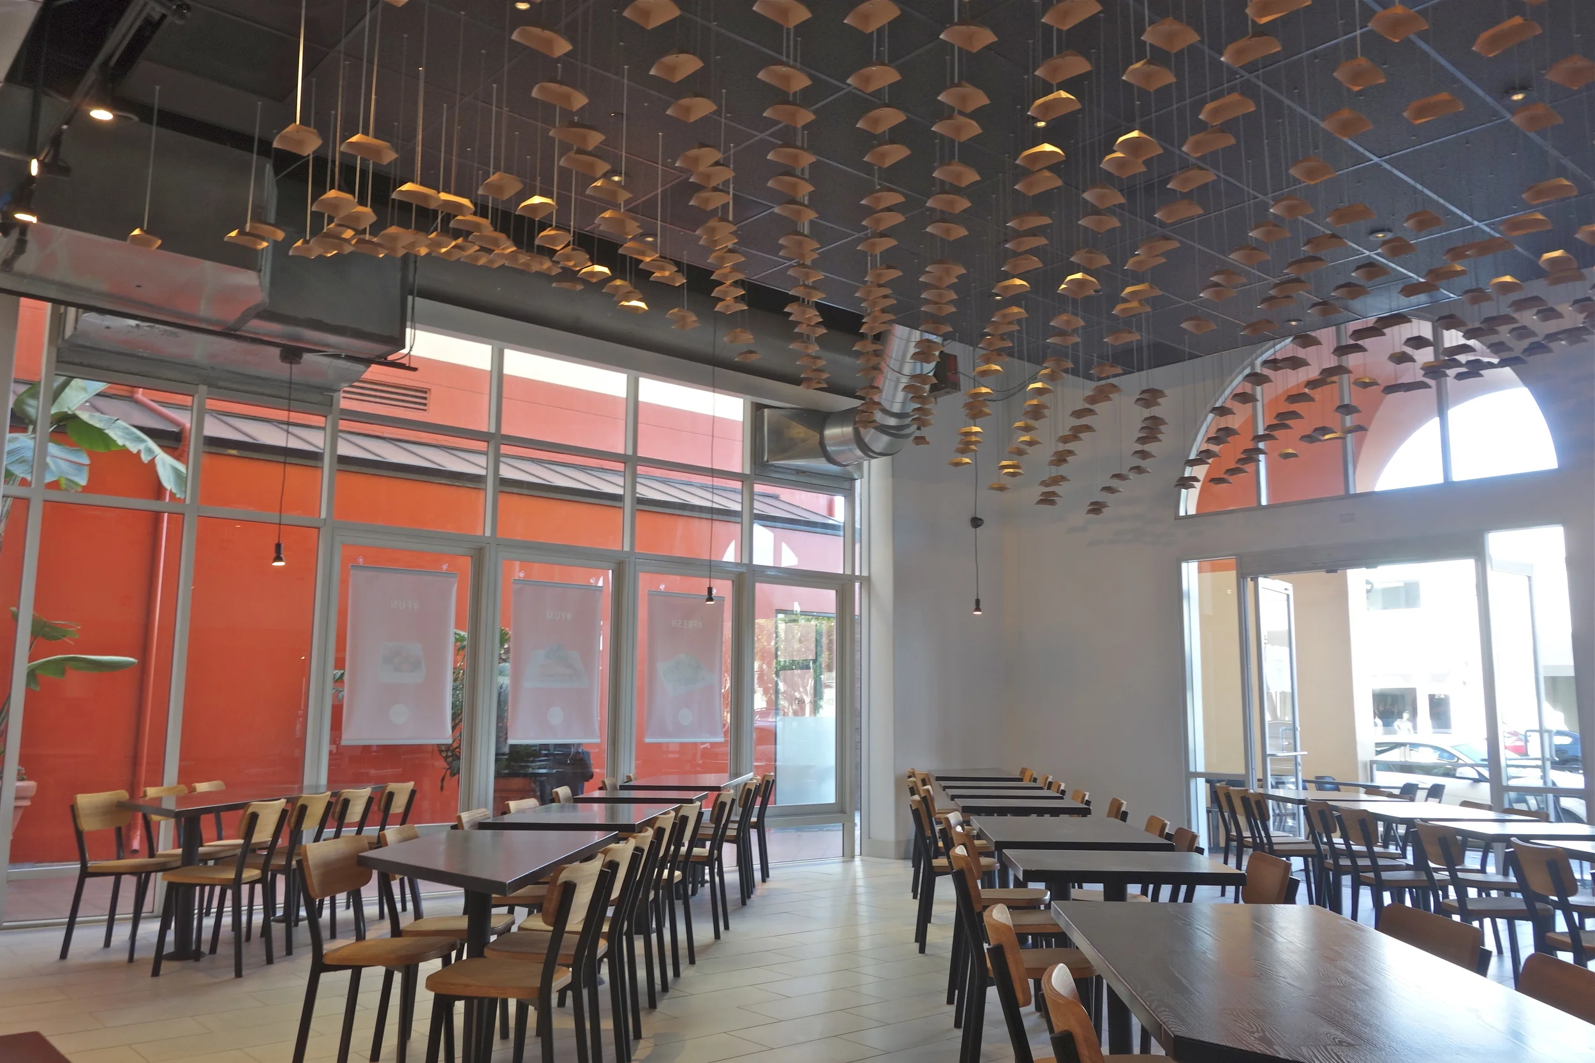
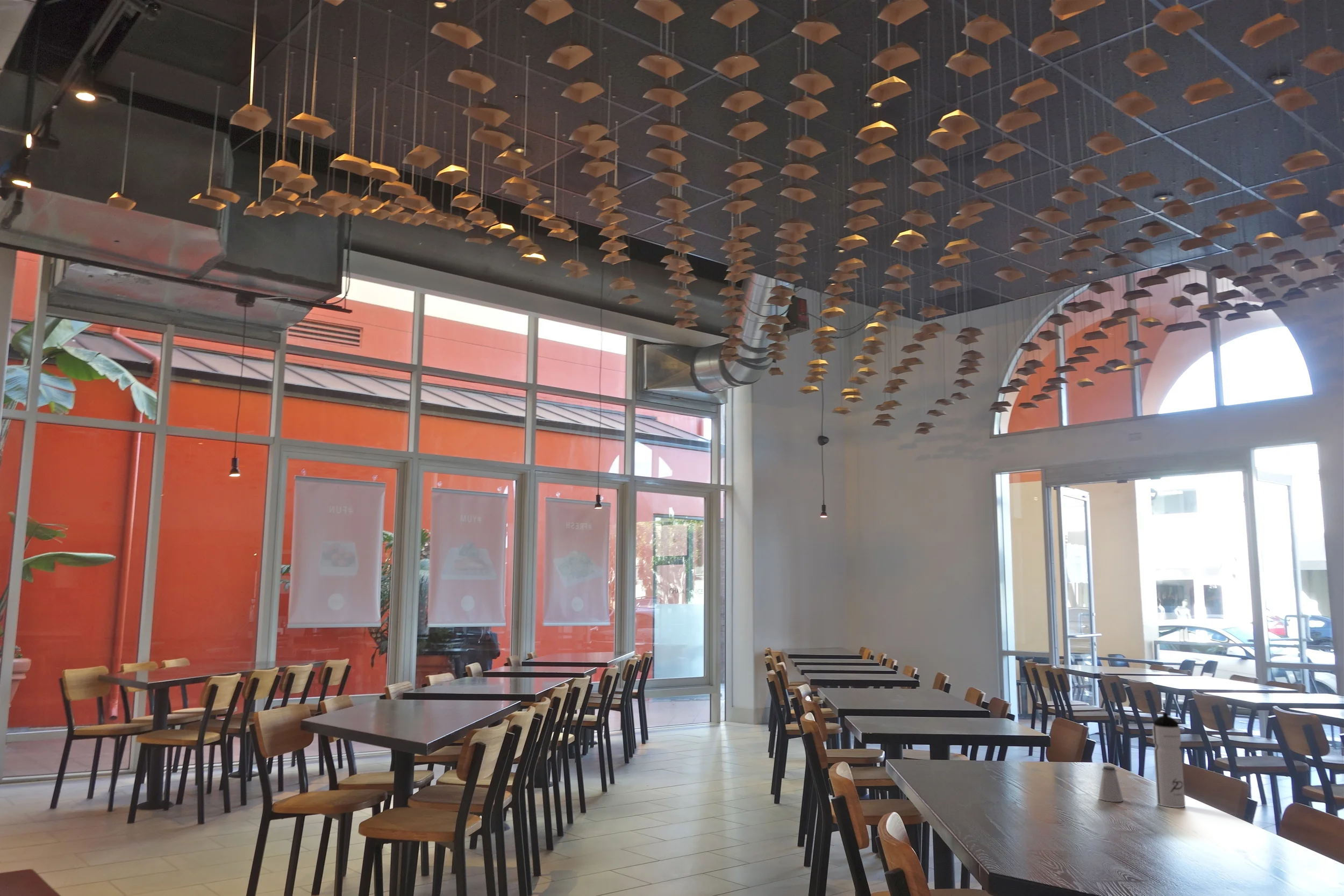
+ saltshaker (1110, 783)
+ water bottle (1168, 758)
